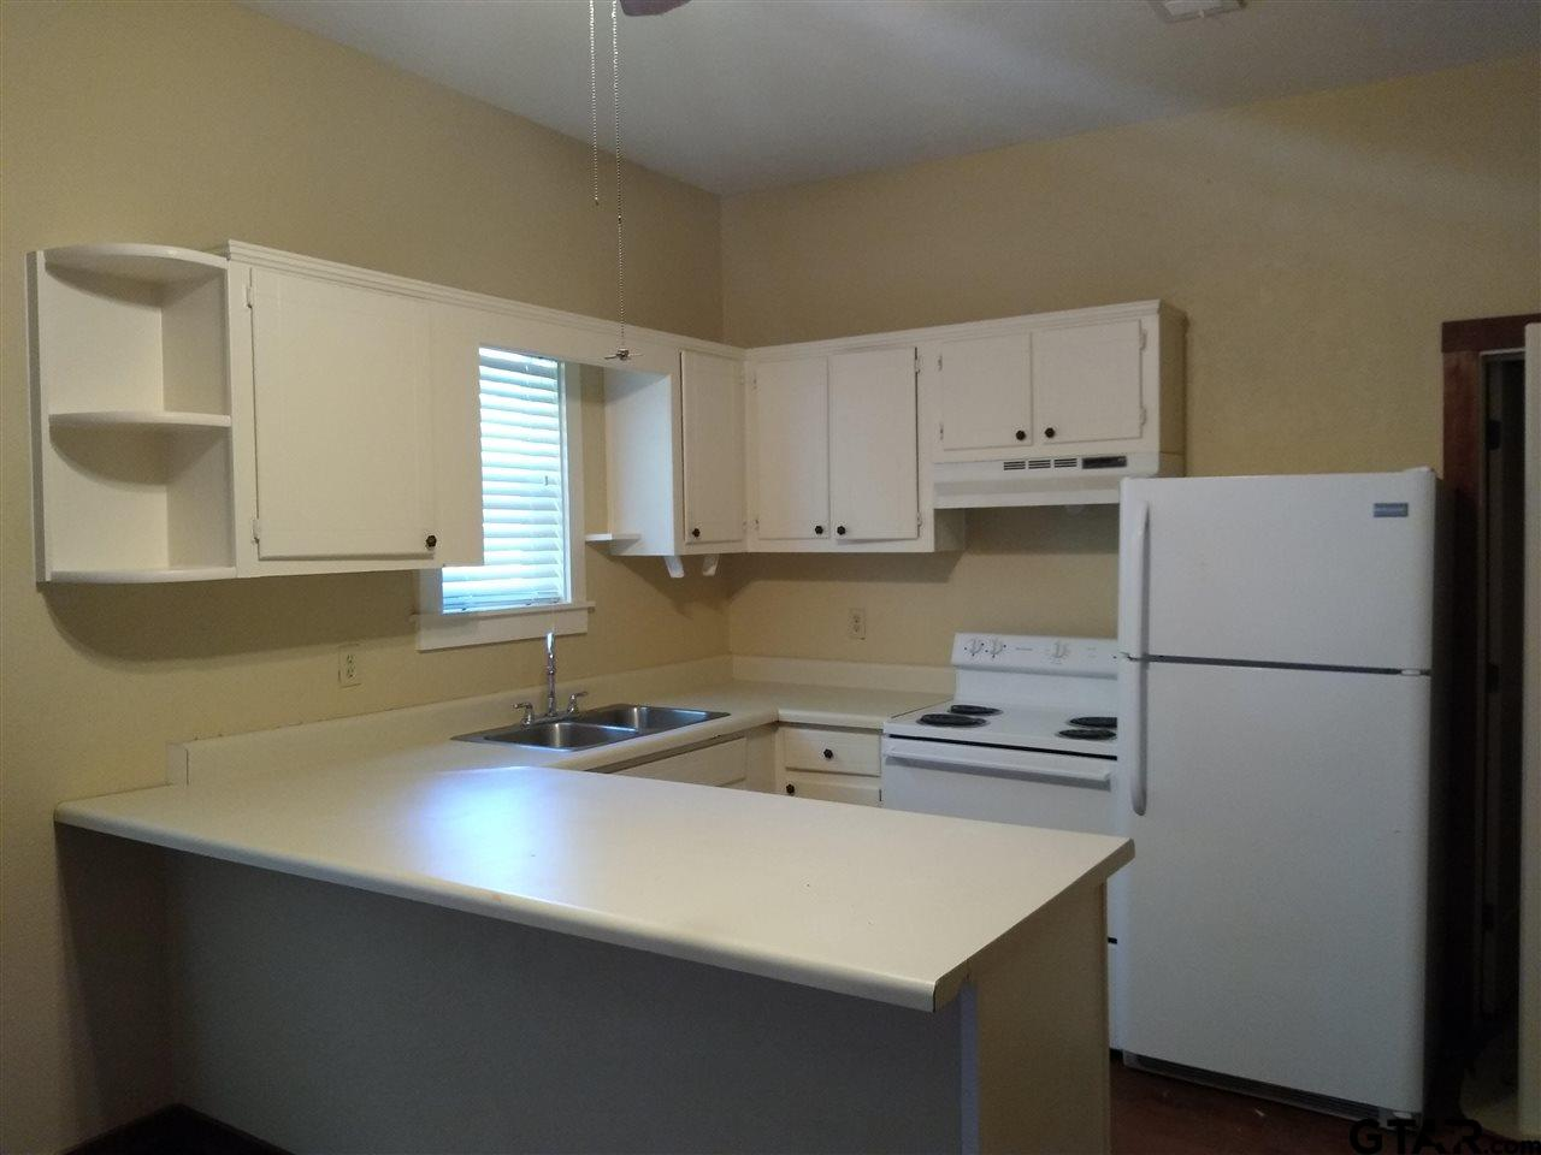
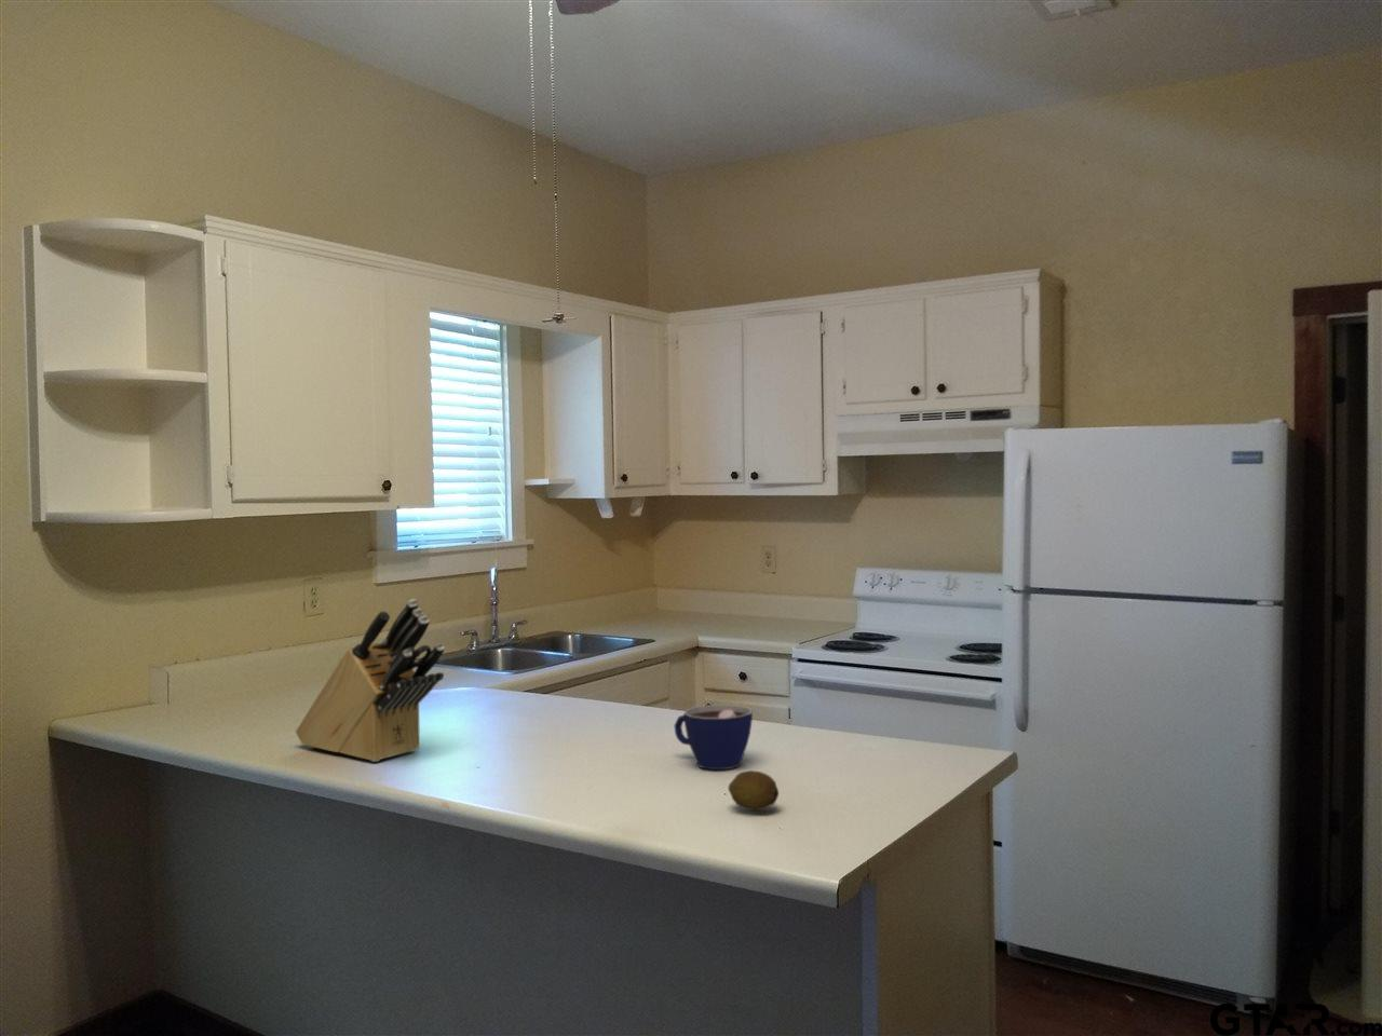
+ cup (709, 735)
+ fruit (753, 790)
+ knife block (369, 675)
